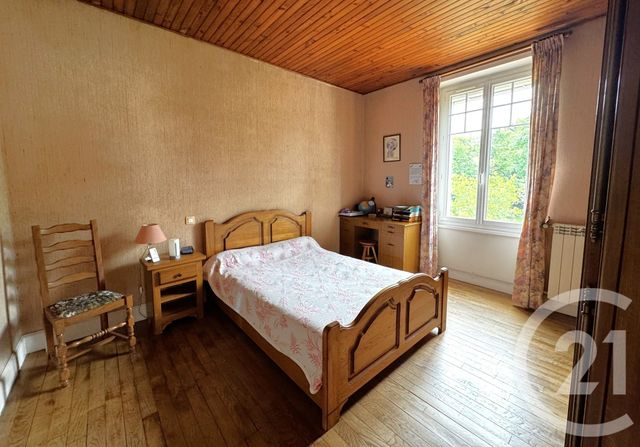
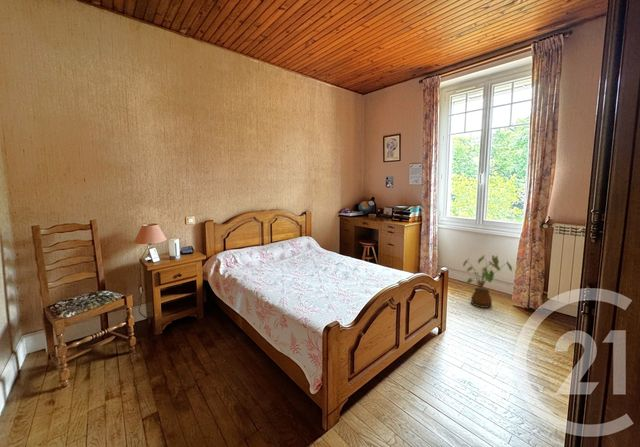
+ house plant (485, 281)
